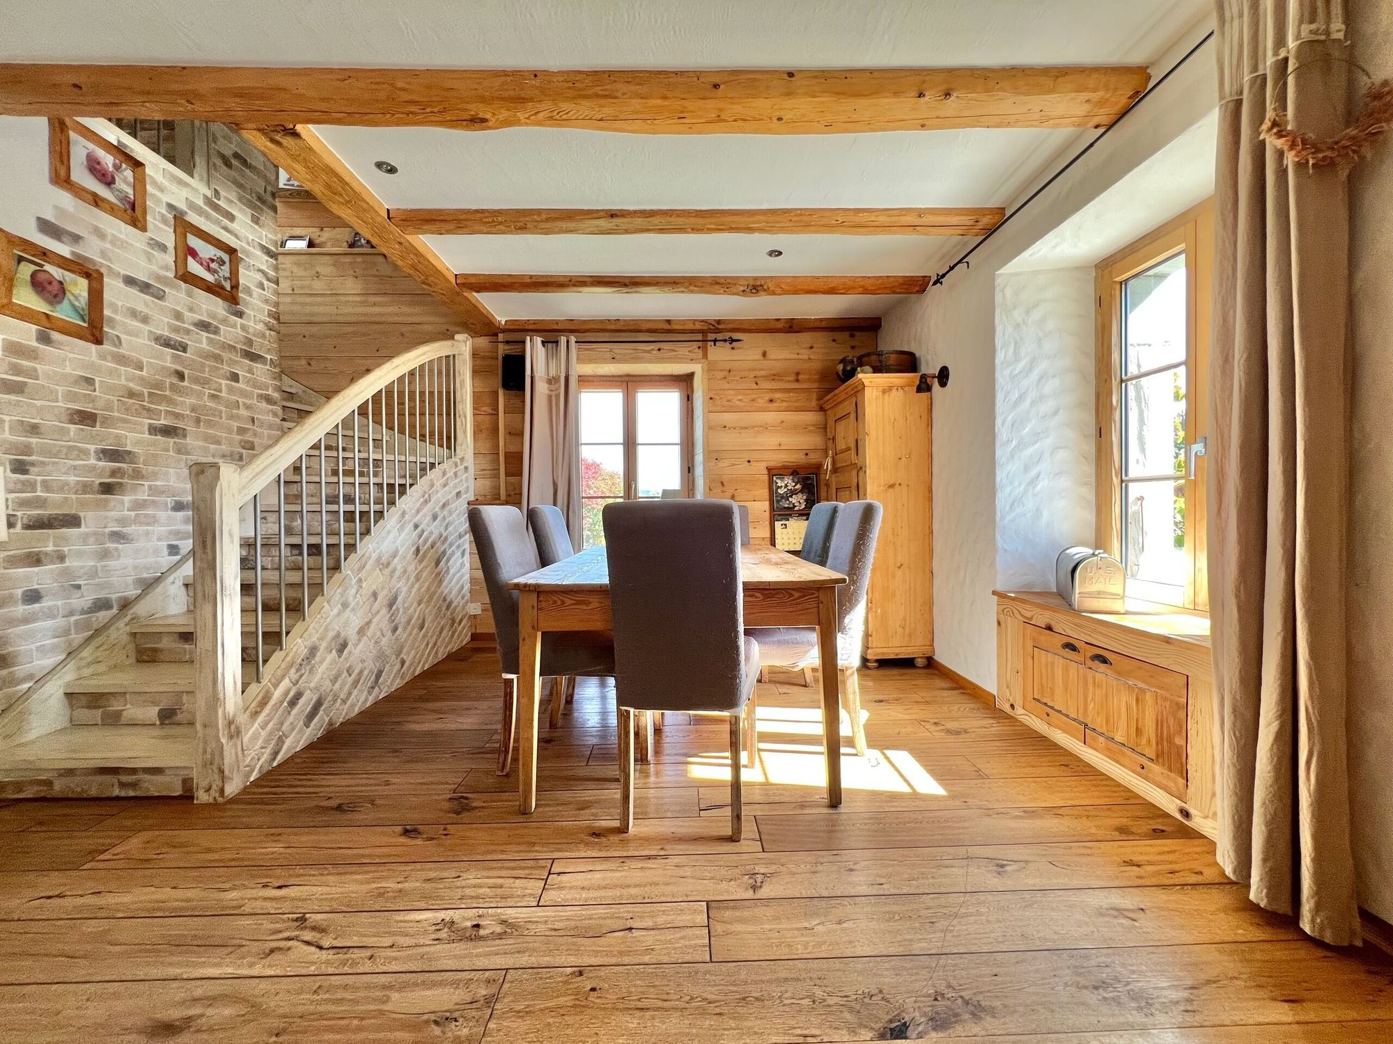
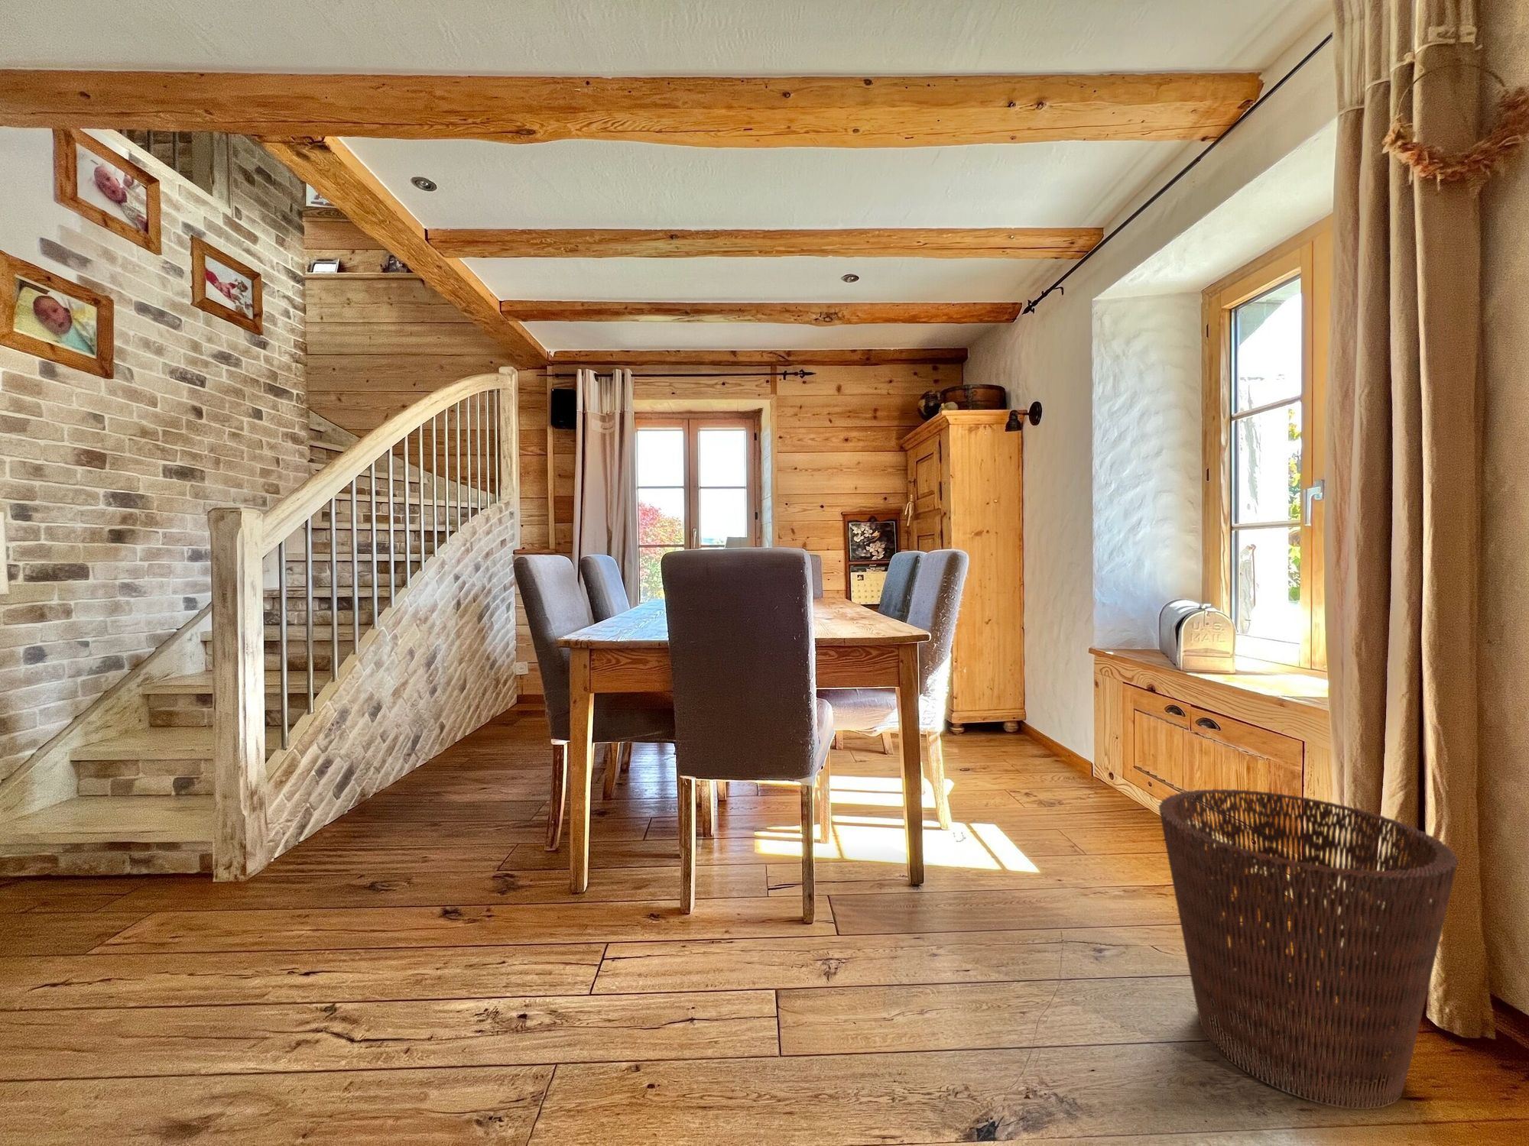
+ basket (1293, 935)
